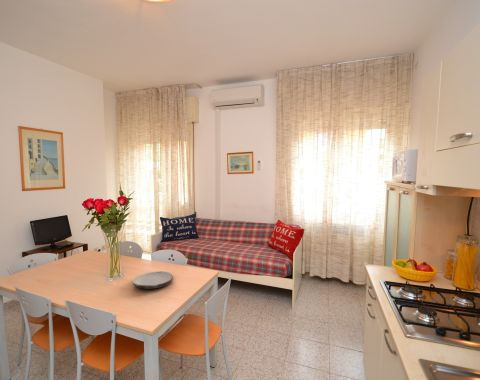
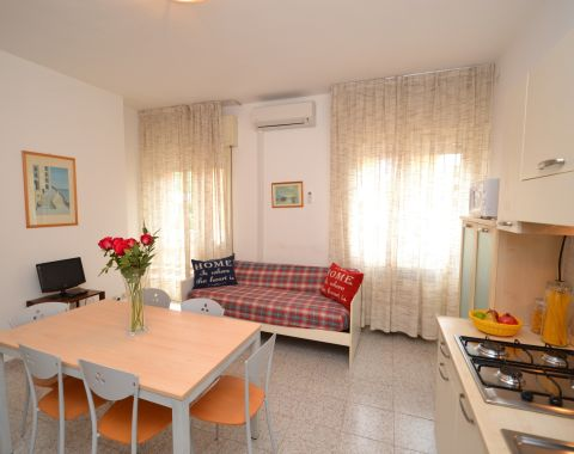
- plate (153, 279)
